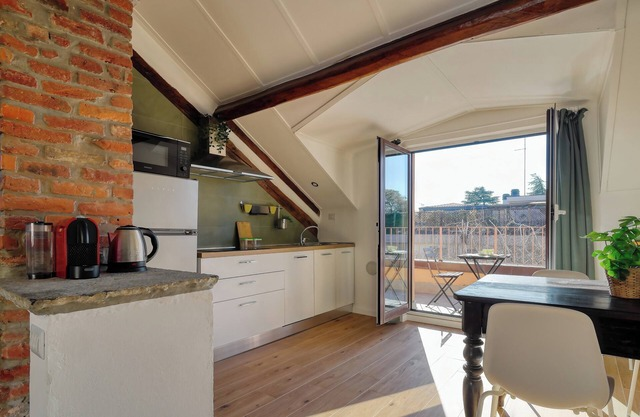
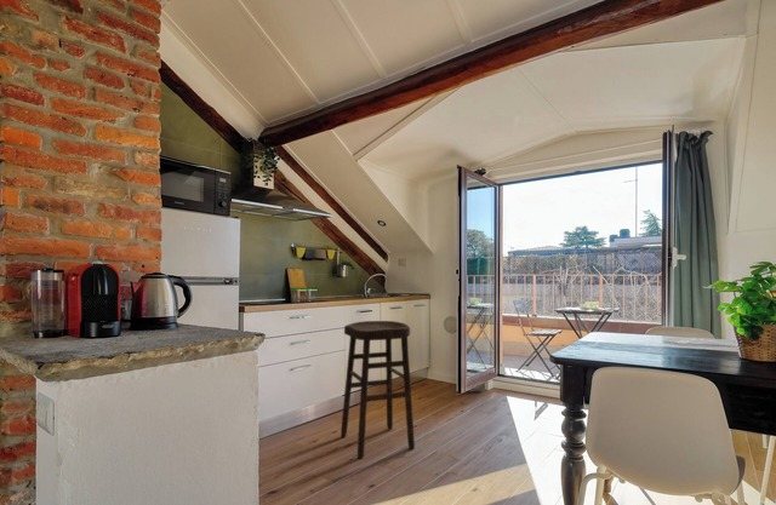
+ stool (376, 383)
